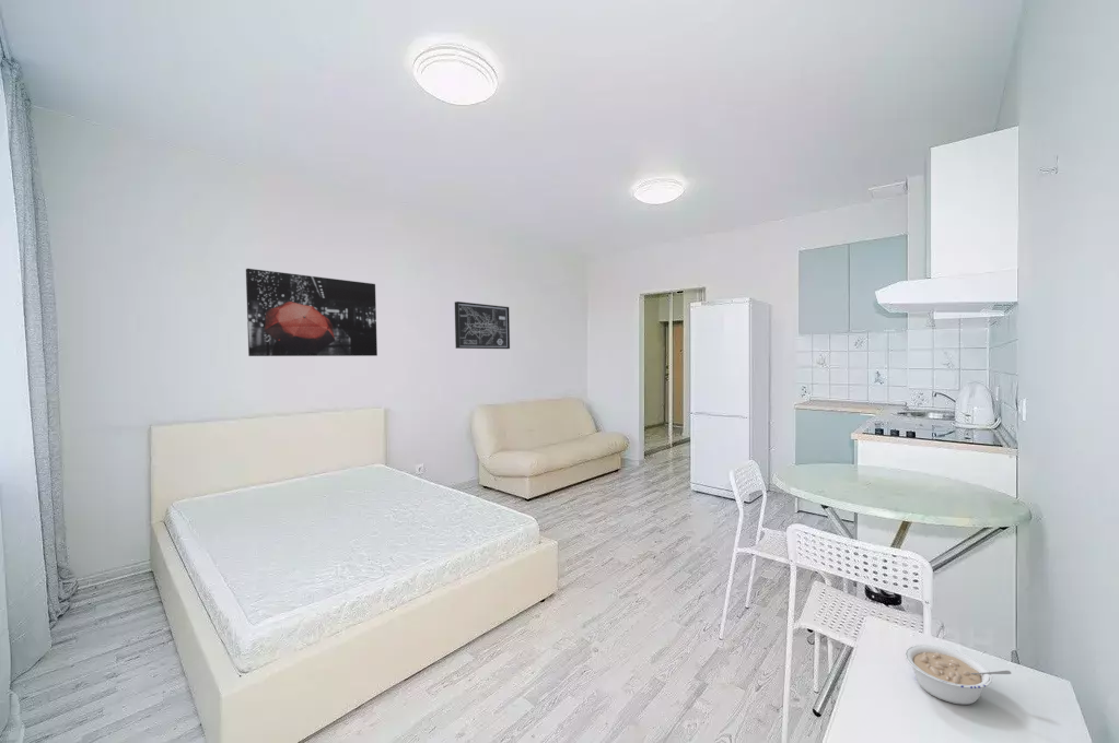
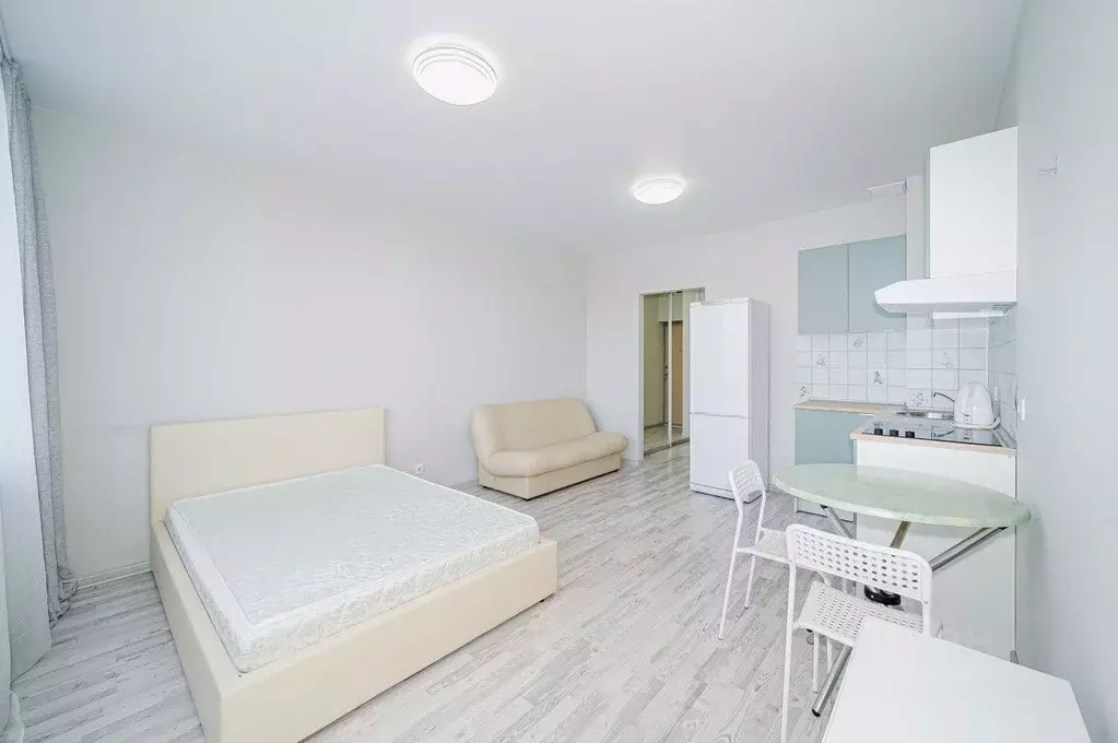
- legume (948, 673)
- wall art (483, 326)
- wall art (317, 316)
